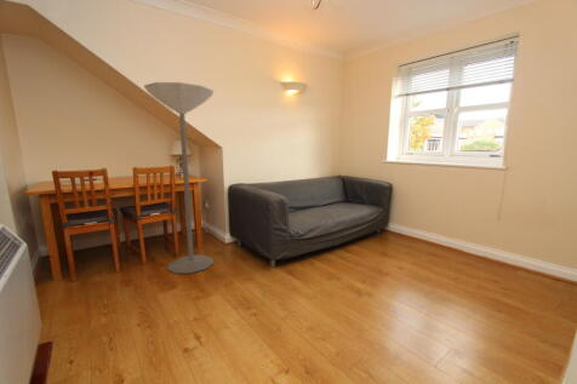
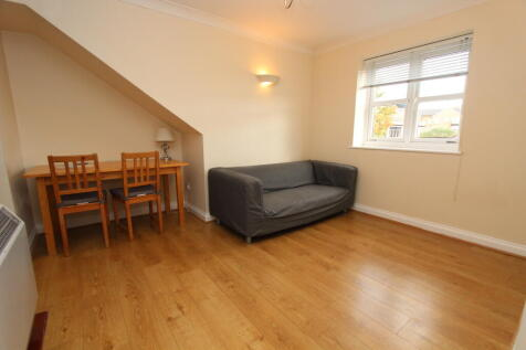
- floor lamp (185, 180)
